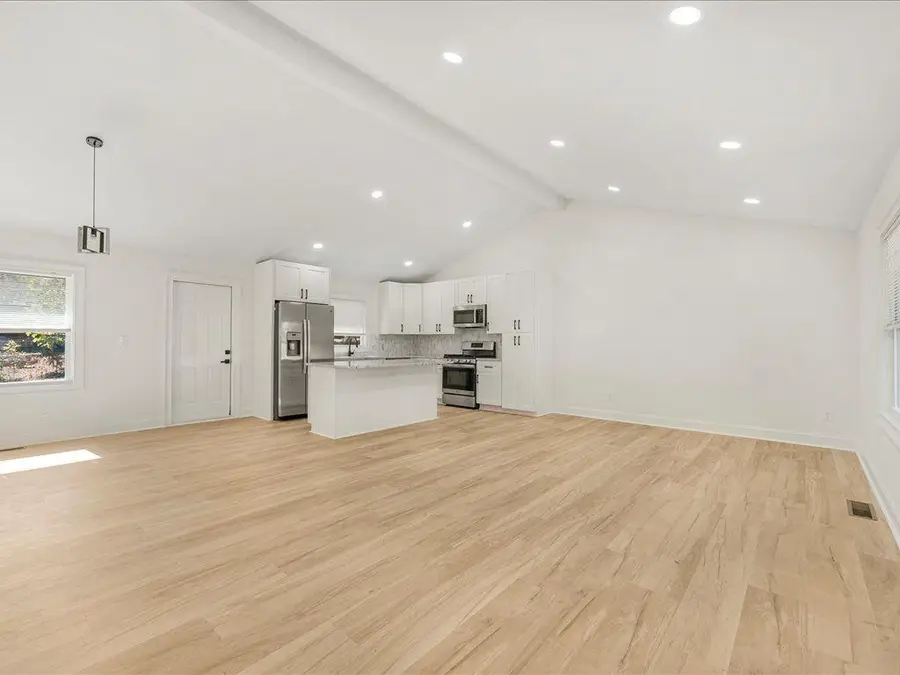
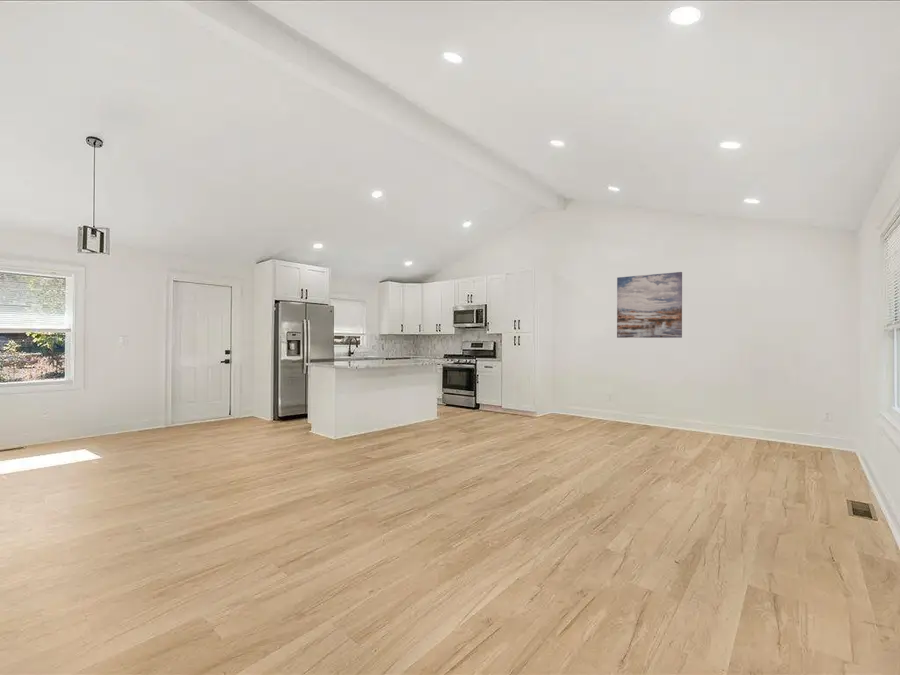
+ wall art (648, 306)
